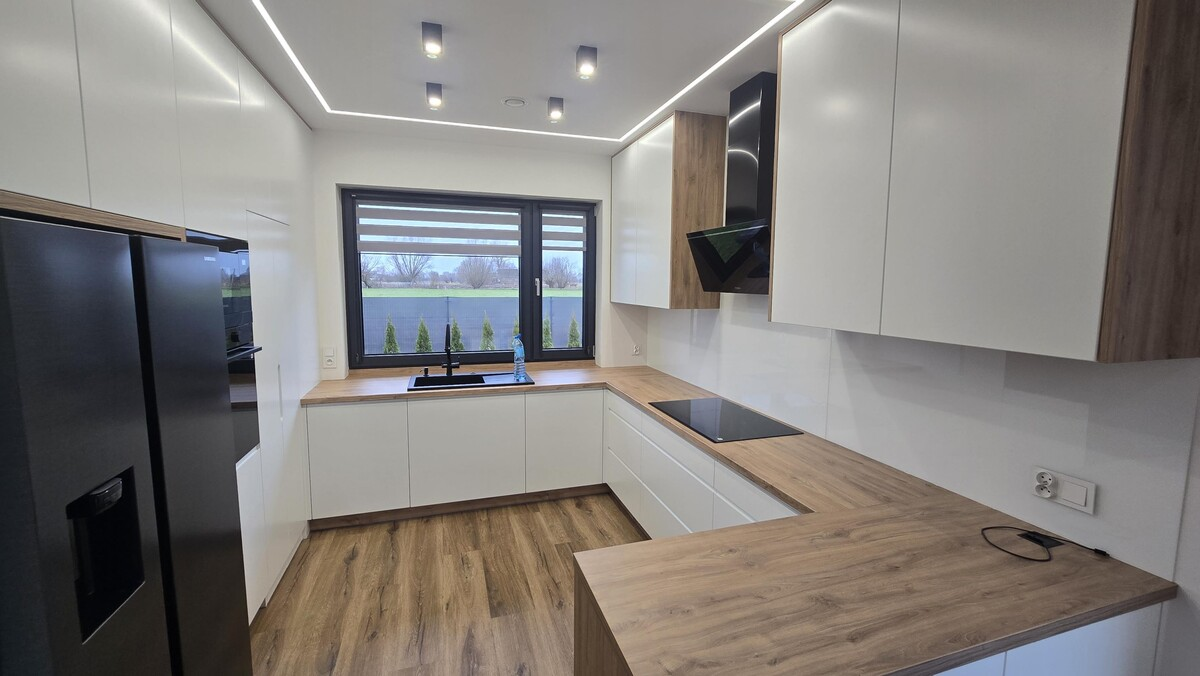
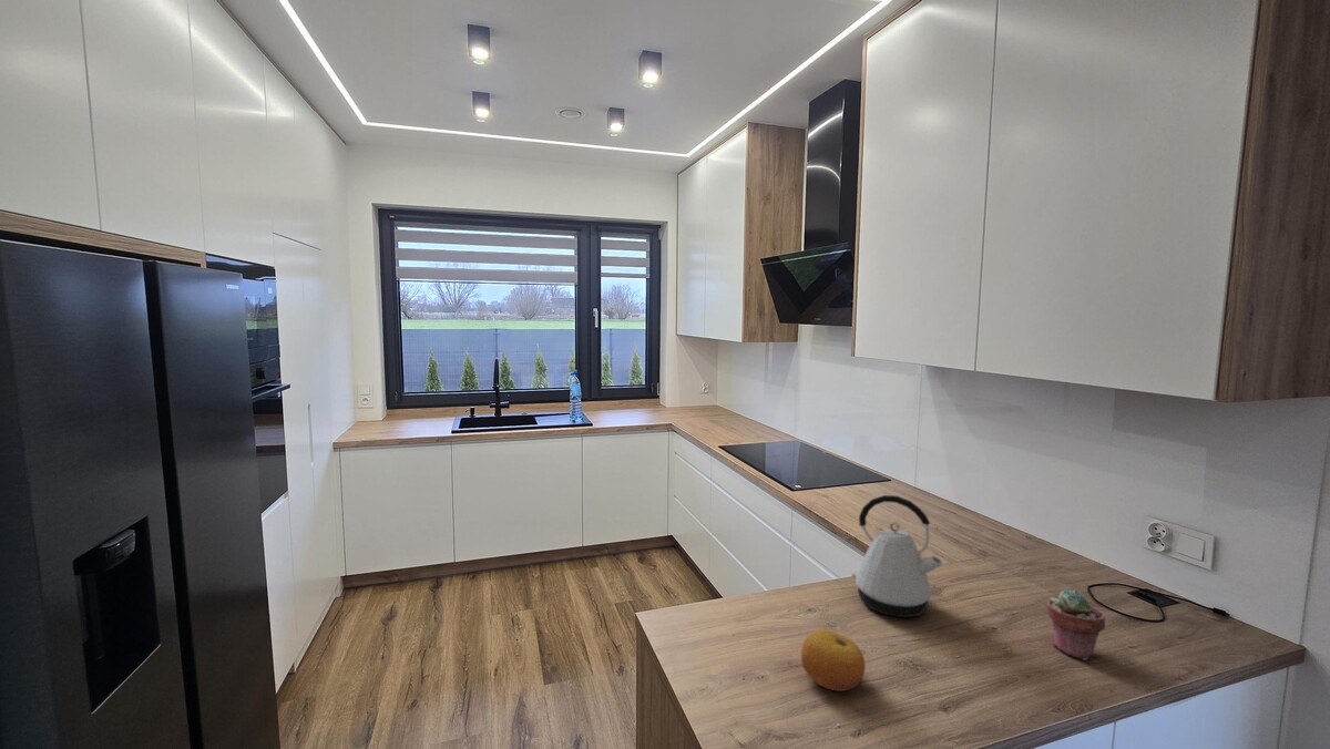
+ potted succulent (1074, 620)
+ kettle (896, 551)
+ fruit (832, 658)
